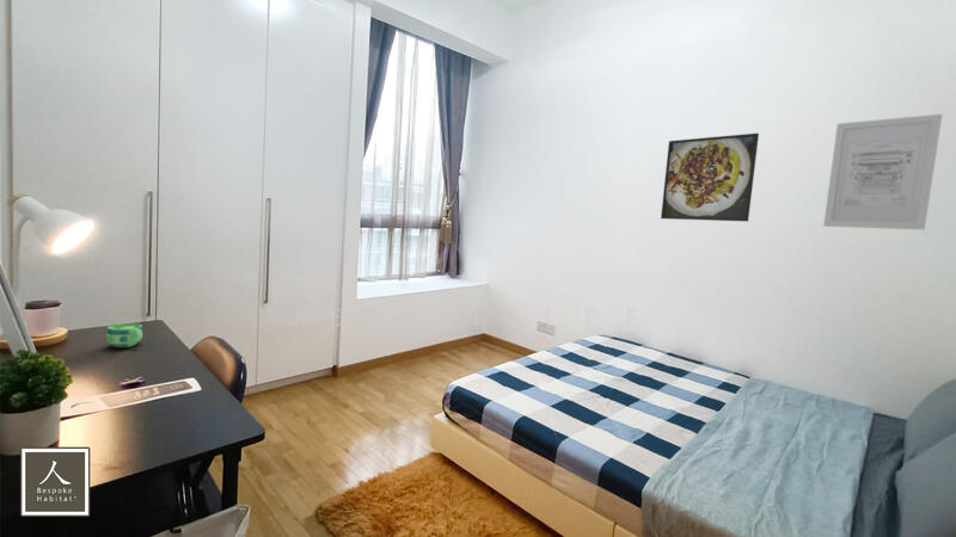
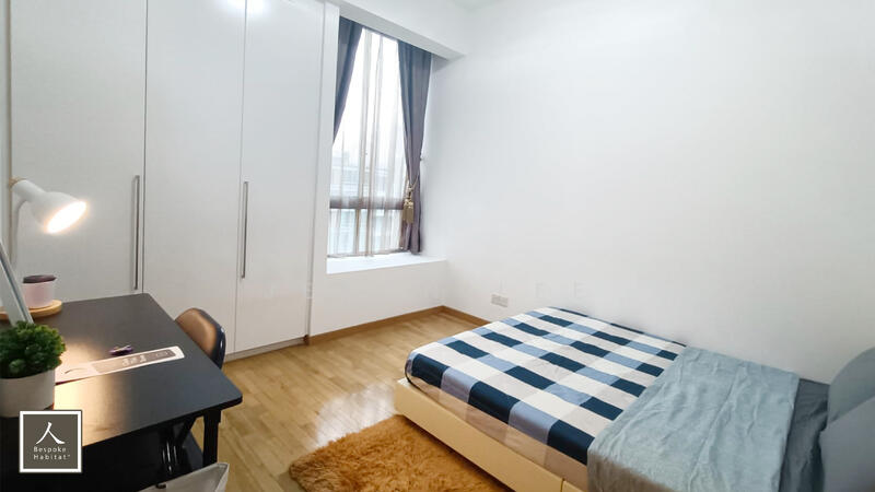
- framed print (706, 179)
- cup (128, 335)
- wall art (878, 173)
